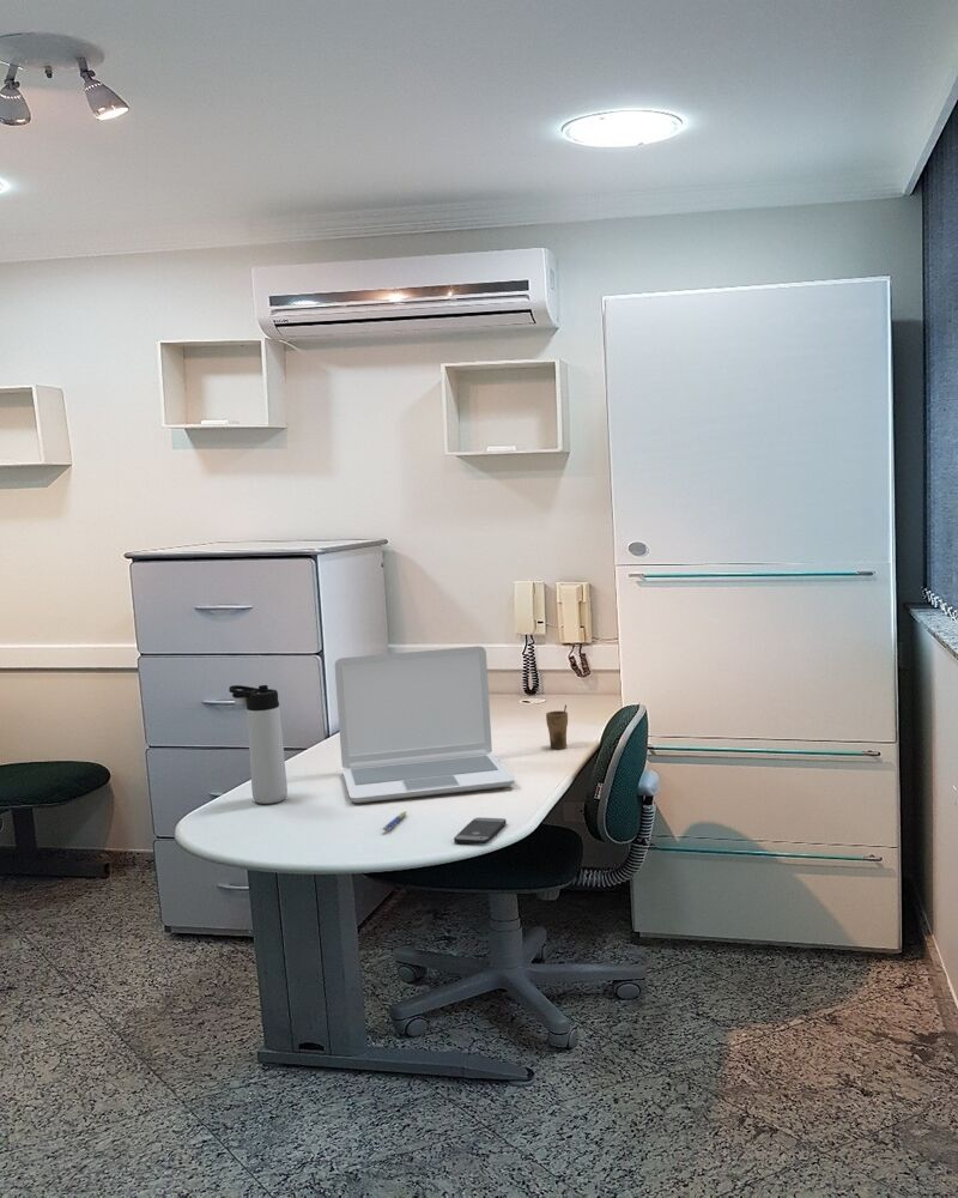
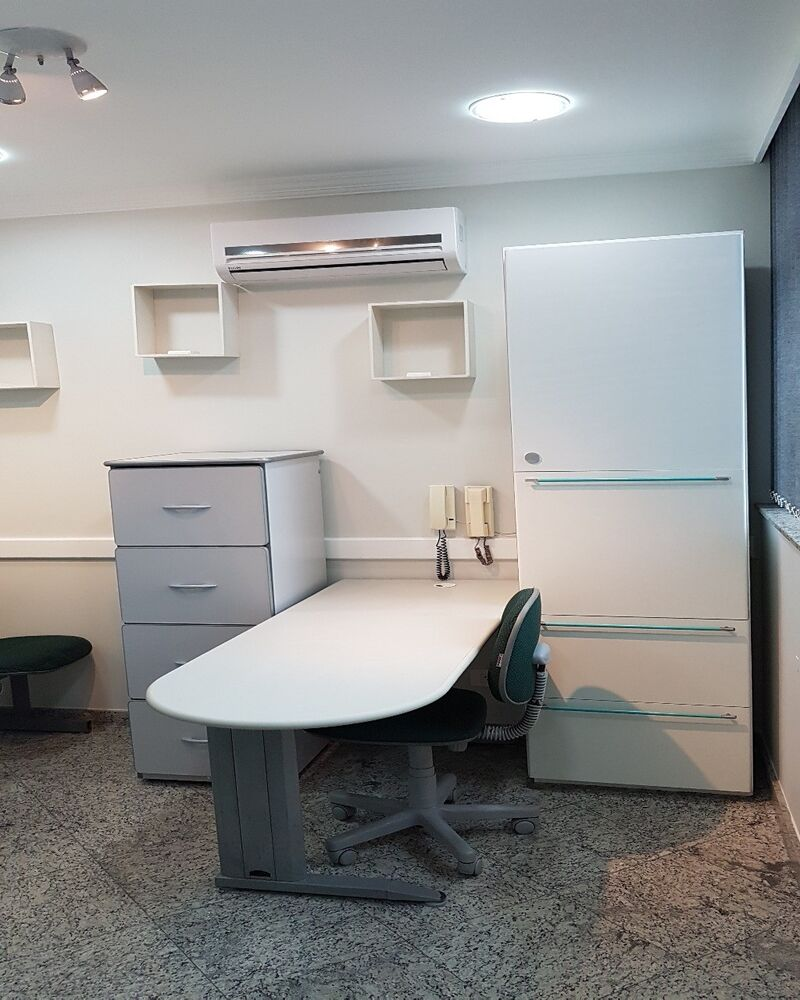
- thermos bottle (257, 743)
- smartphone (480, 830)
- laptop (422, 720)
- pen (395, 819)
- cup (557, 725)
